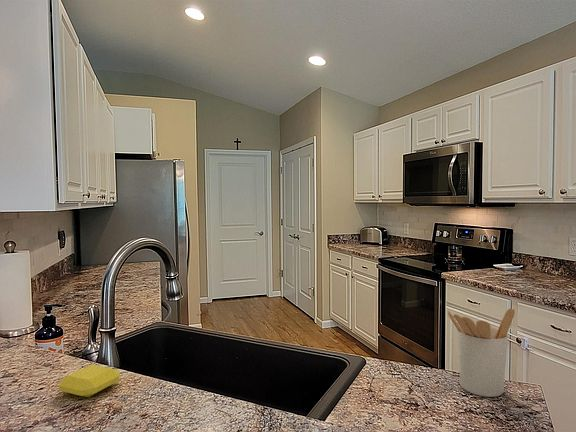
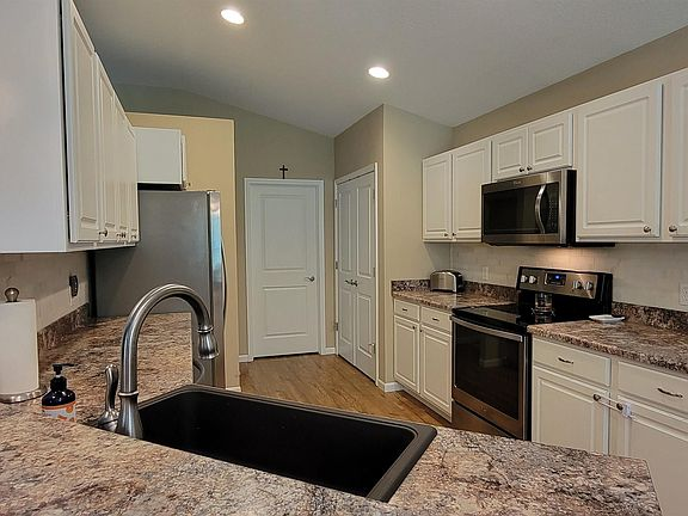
- utensil holder (478, 349)
- soap bar (90, 380)
